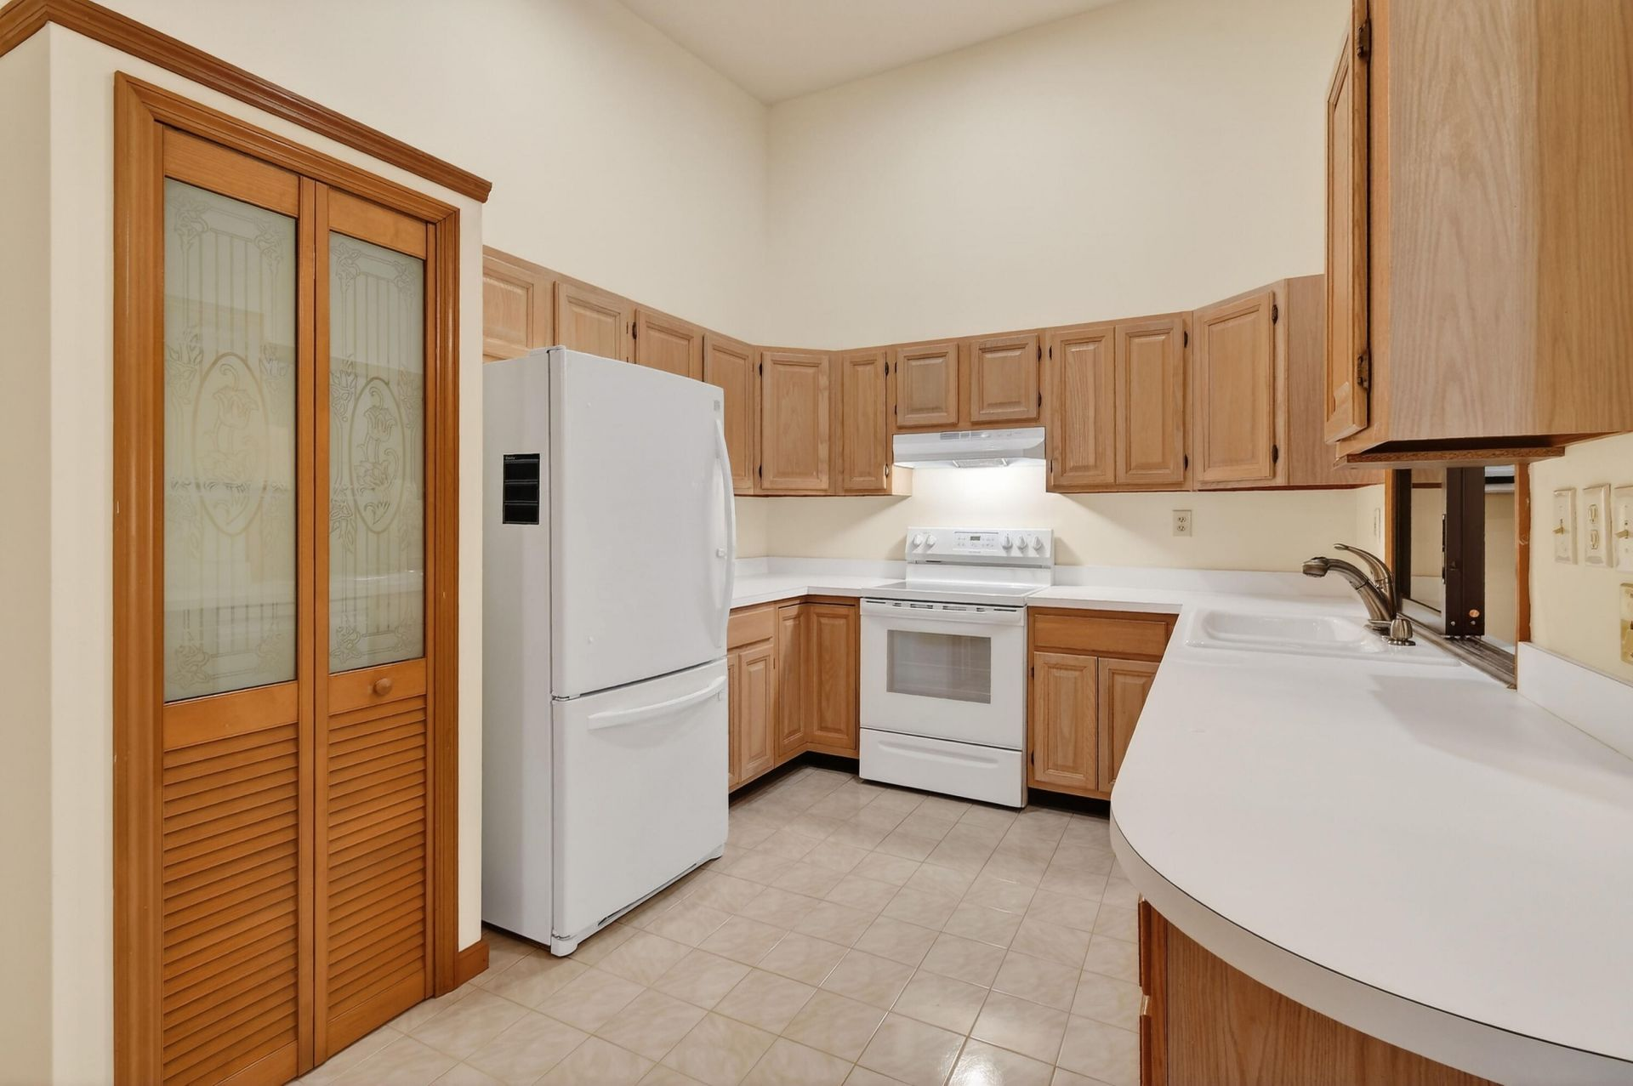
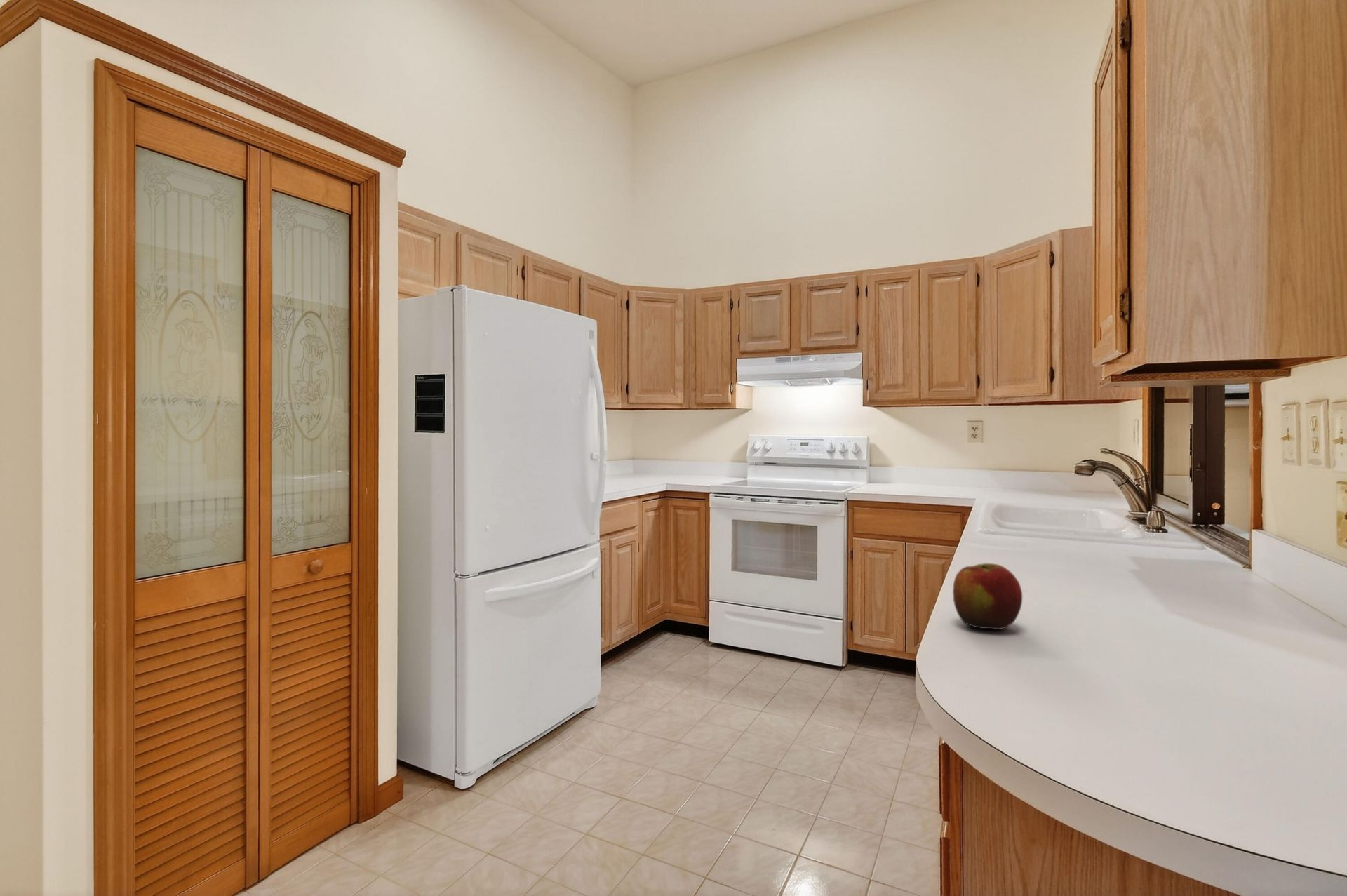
+ apple (986, 595)
